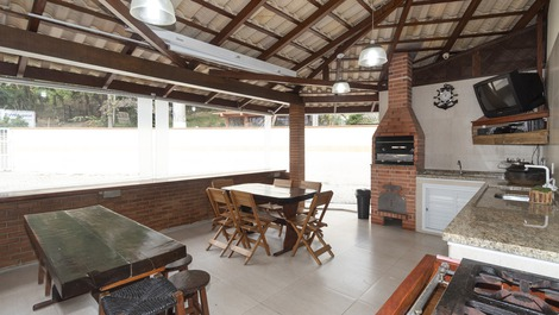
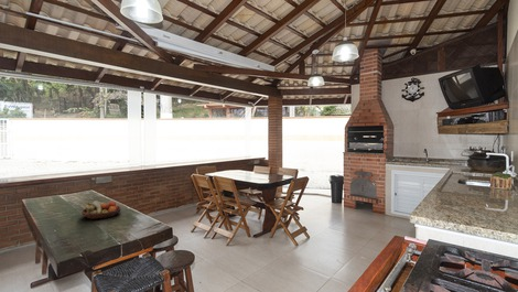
+ fruit bowl (101, 207)
